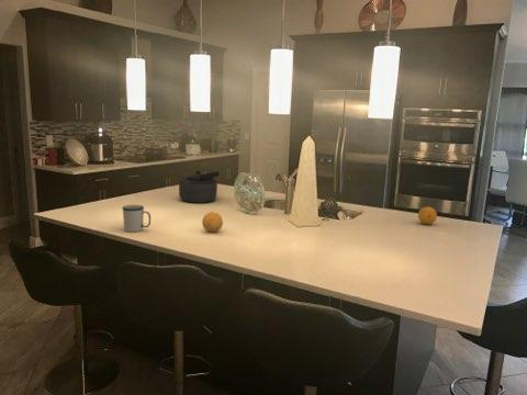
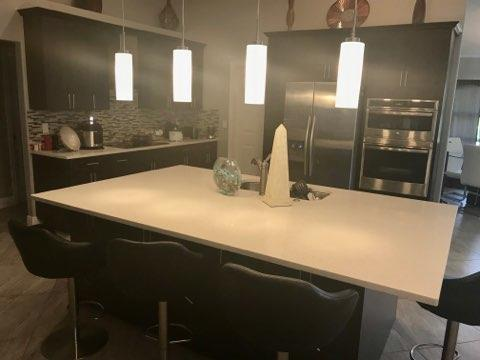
- fruit (427, 215)
- fruit (212, 222)
- kettle (199, 184)
- mug (135, 218)
